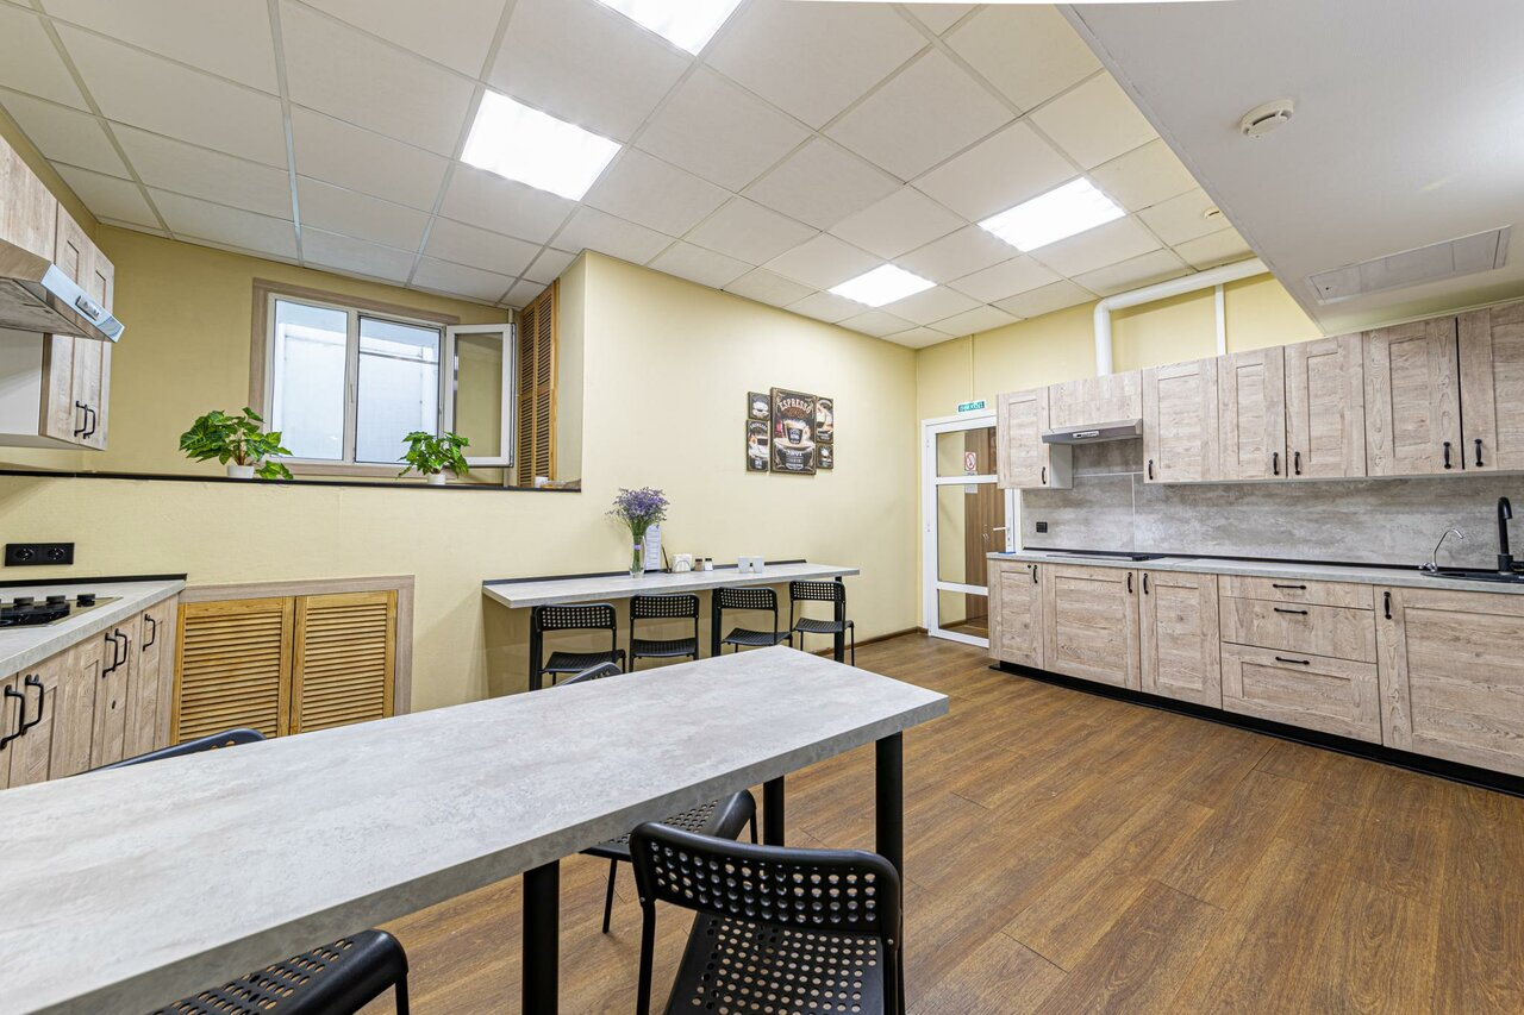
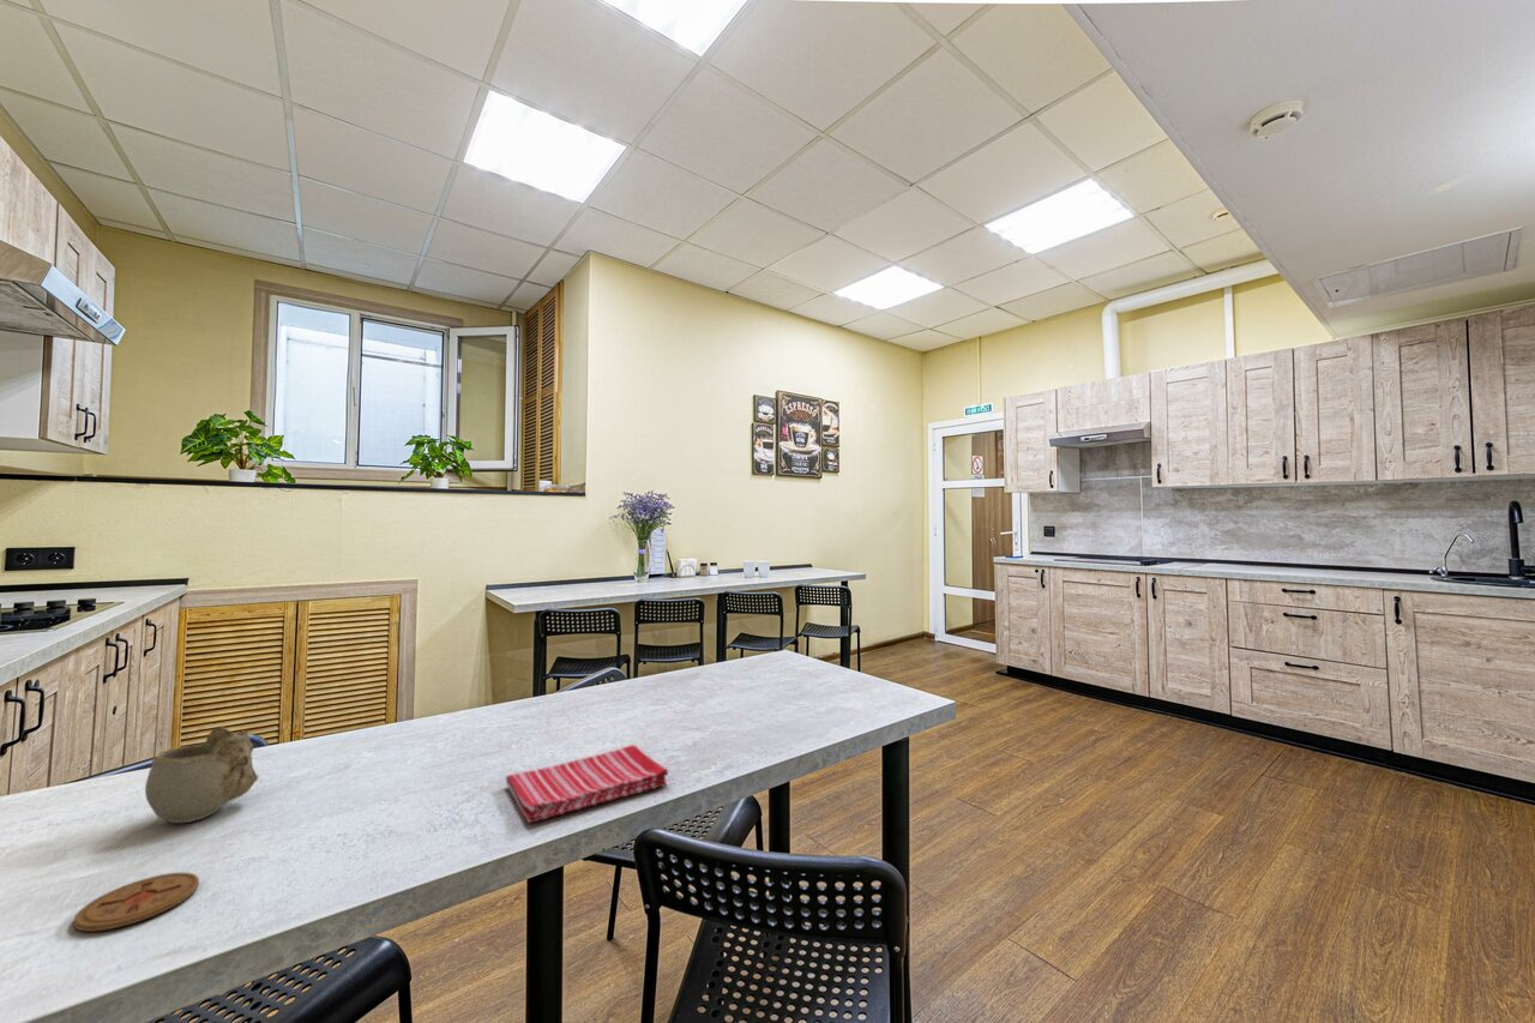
+ dish towel (588, 777)
+ coaster (139, 899)
+ mug (201, 774)
